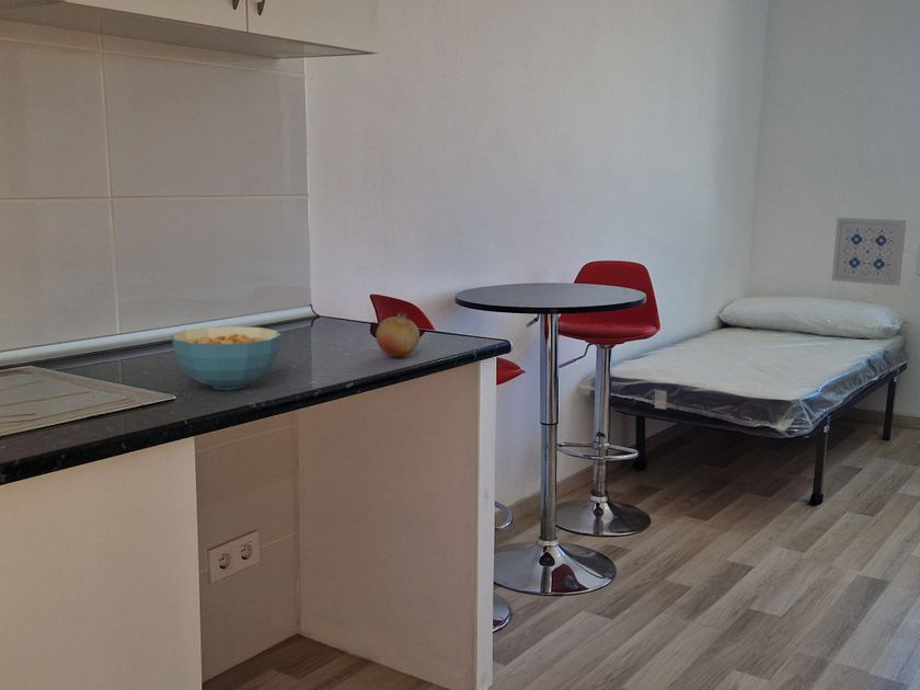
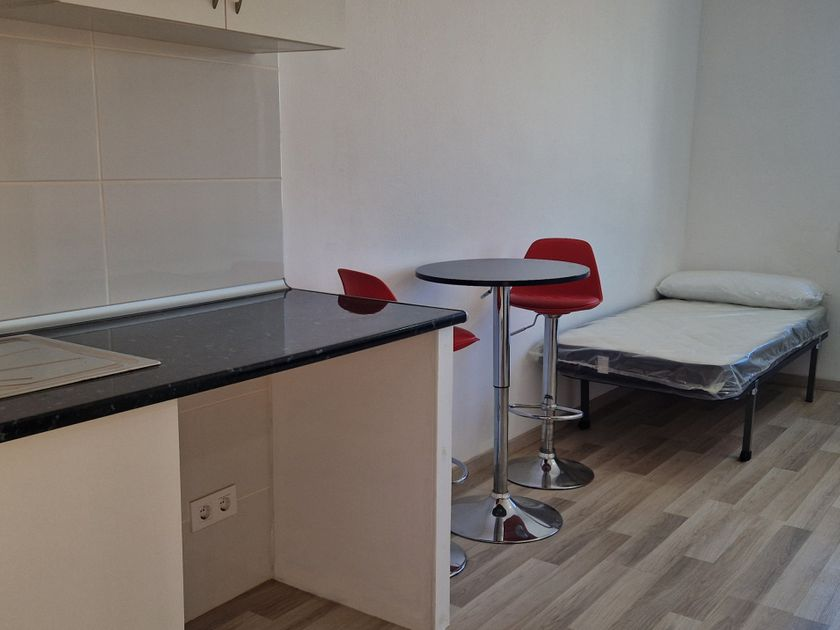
- cereal bowl (227, 360)
- fruit (398, 333)
- wall art (867, 251)
